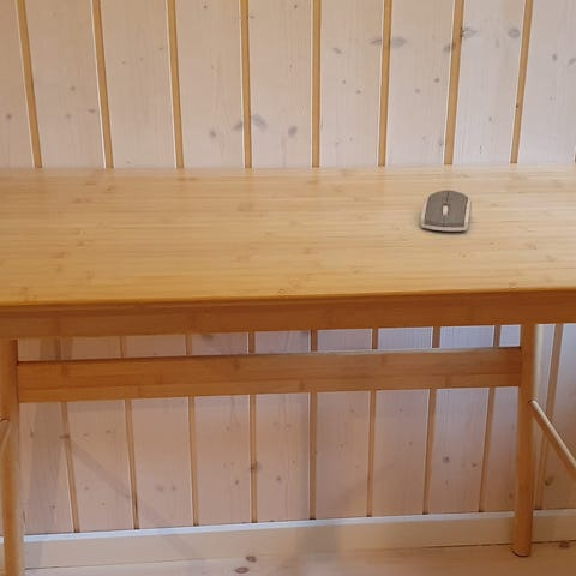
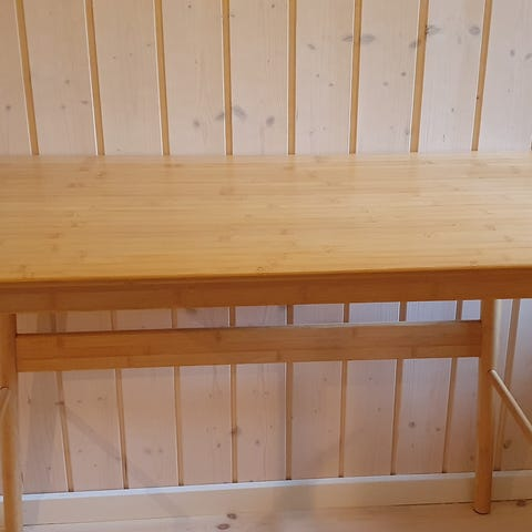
- computer mouse (448, 205)
